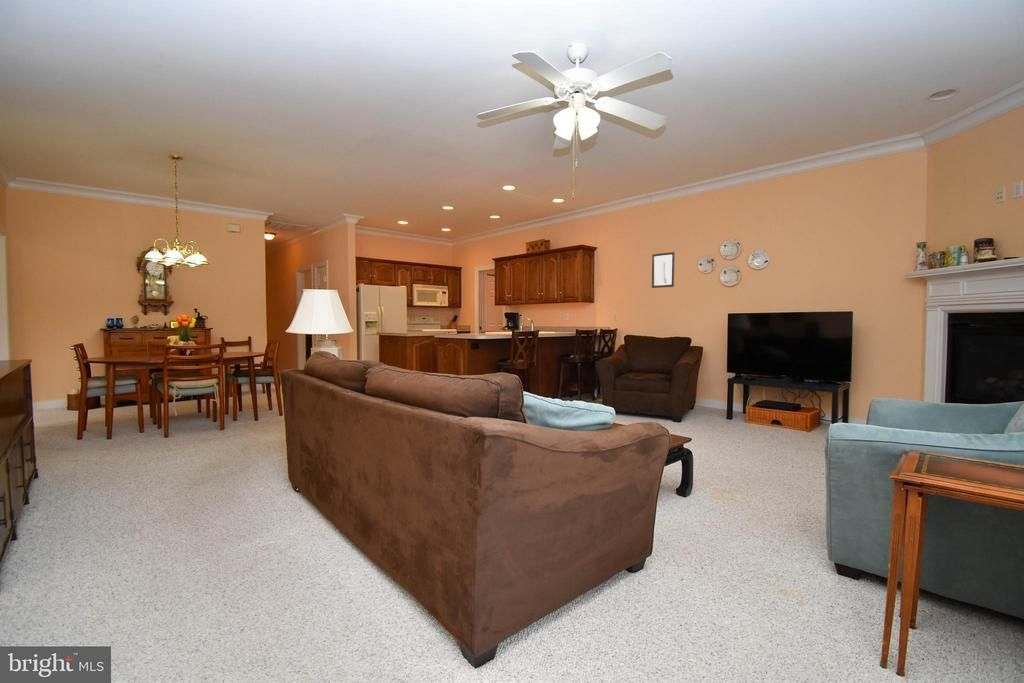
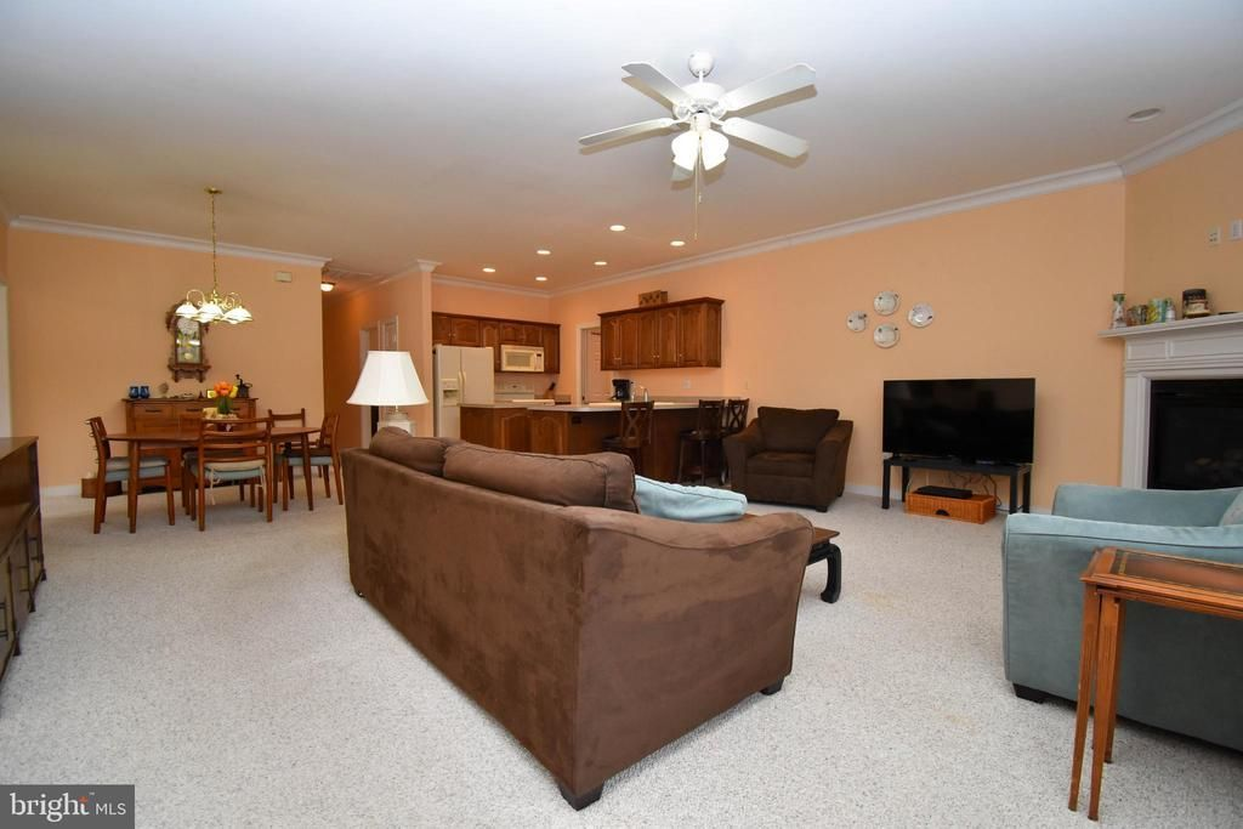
- wall art (662, 270)
